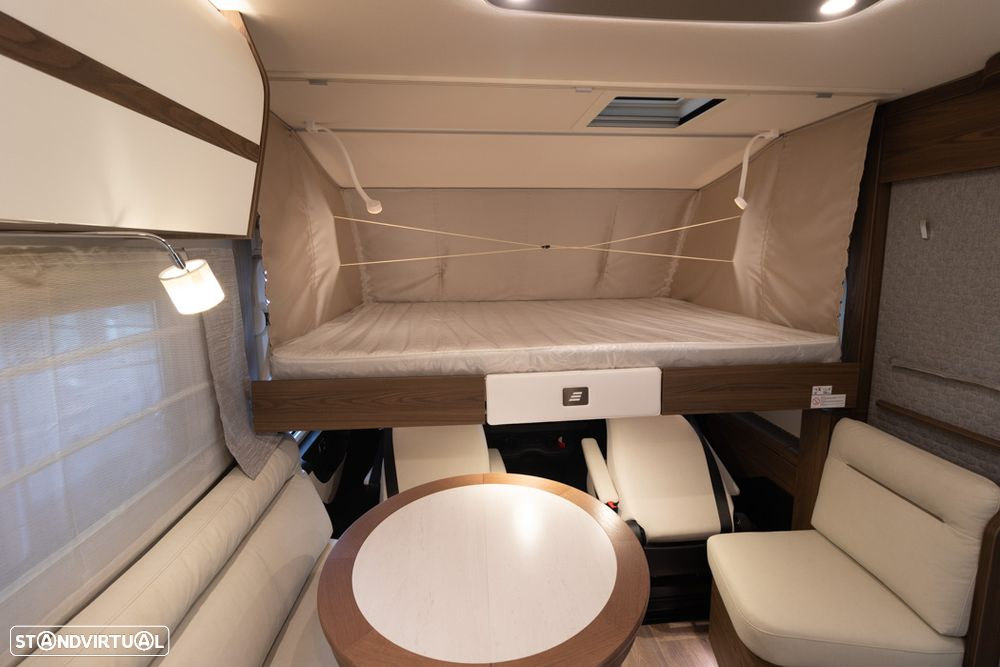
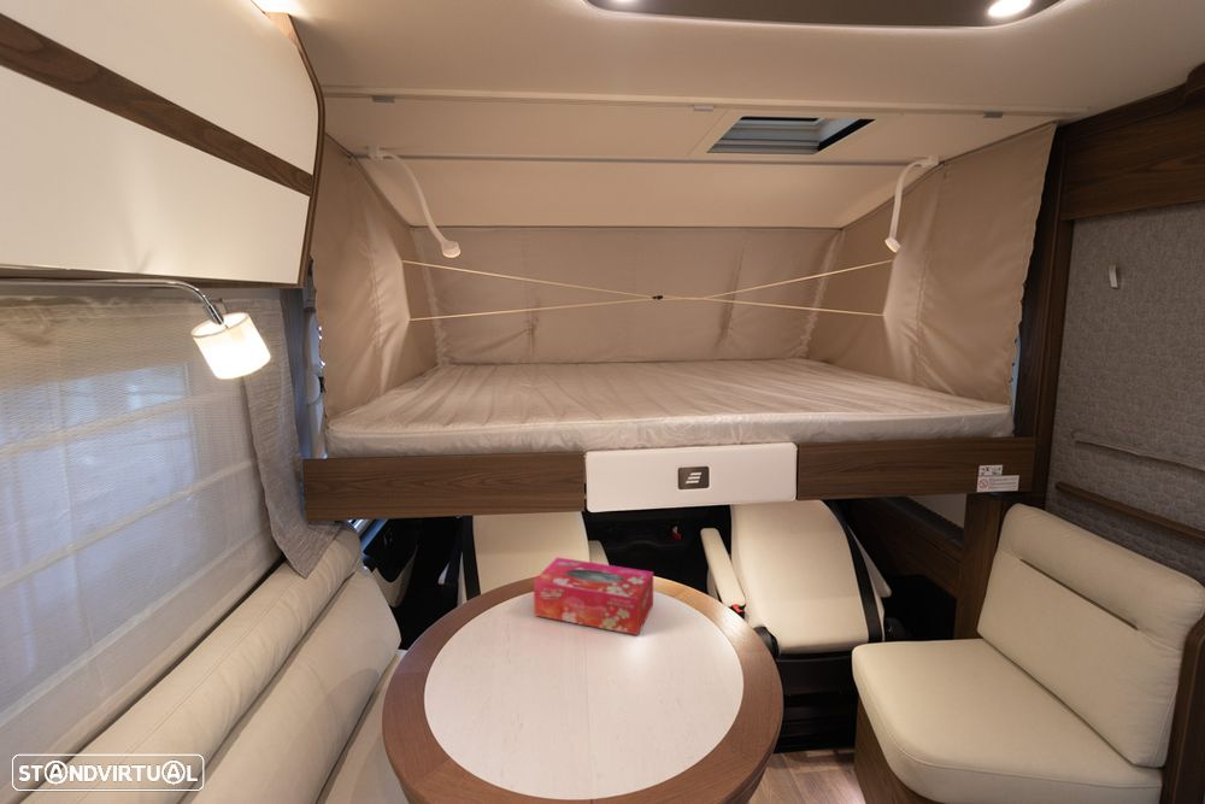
+ tissue box (594, 593)
